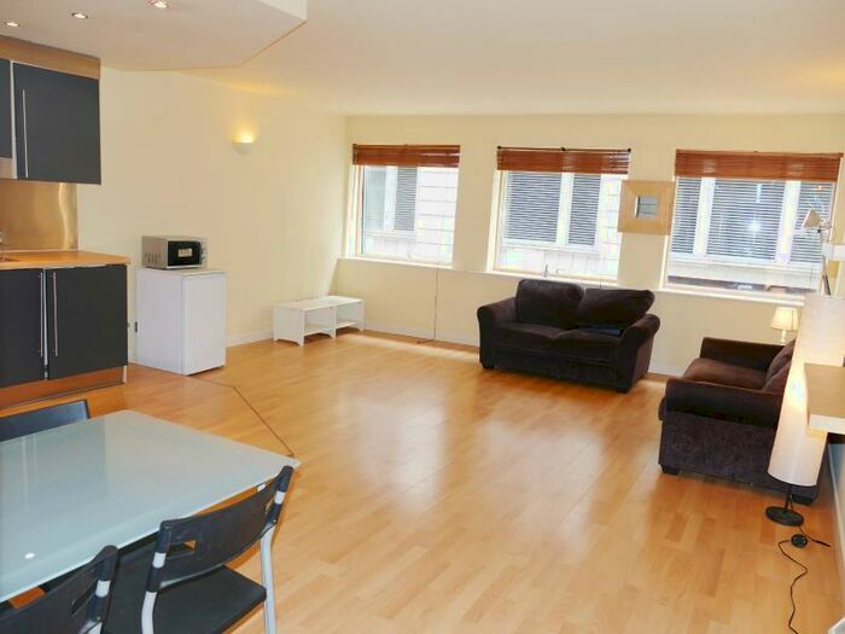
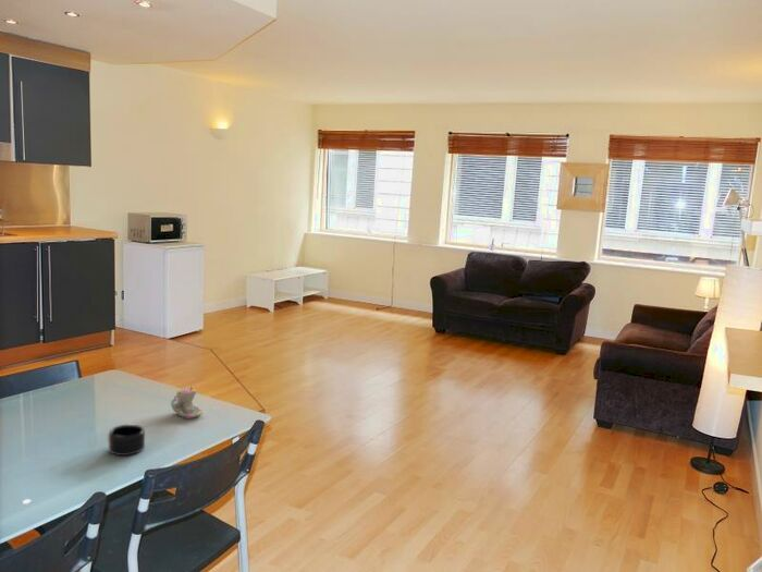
+ mug (126, 438)
+ candle (185, 399)
